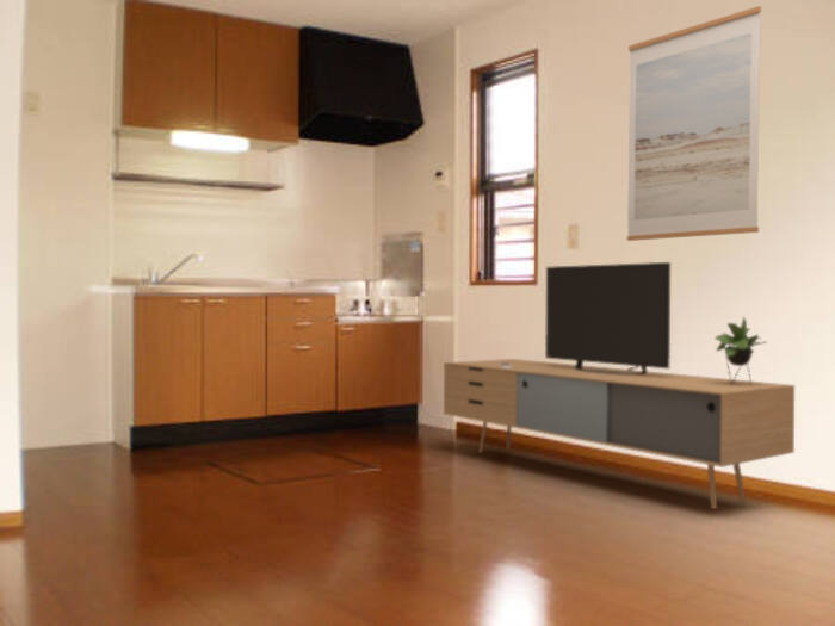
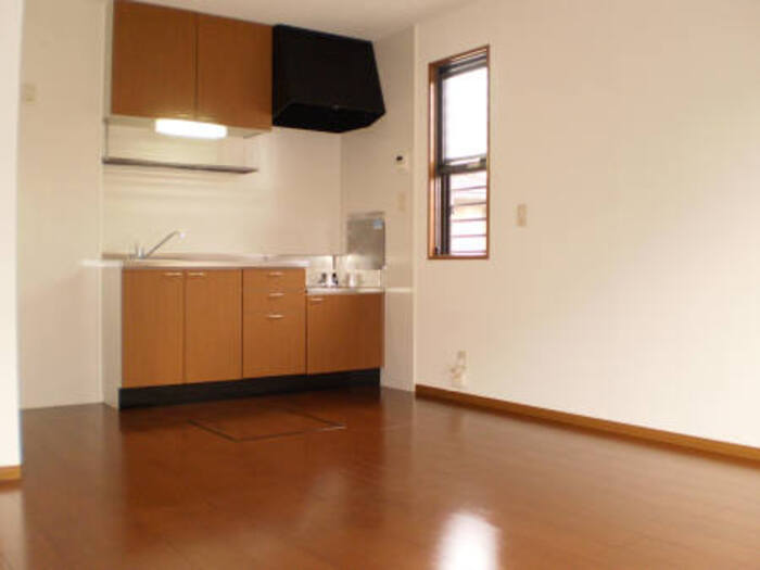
- media console (596, 368)
- wall art (688, 132)
